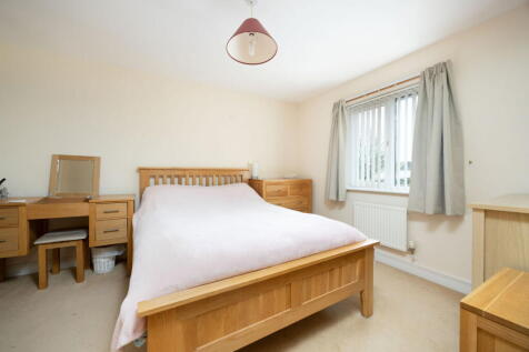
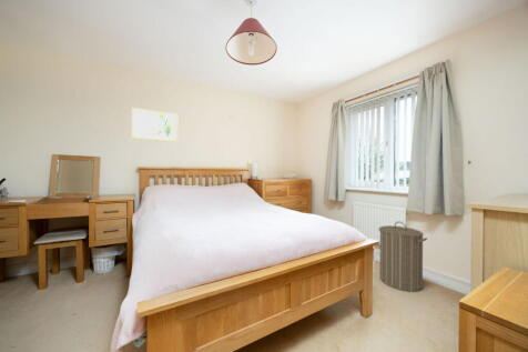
+ laundry hamper (400, 251)
+ wall art (155, 125)
